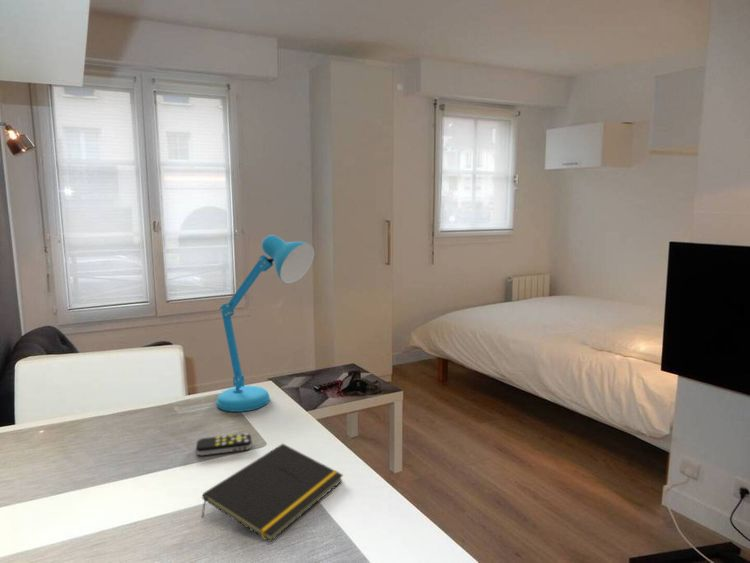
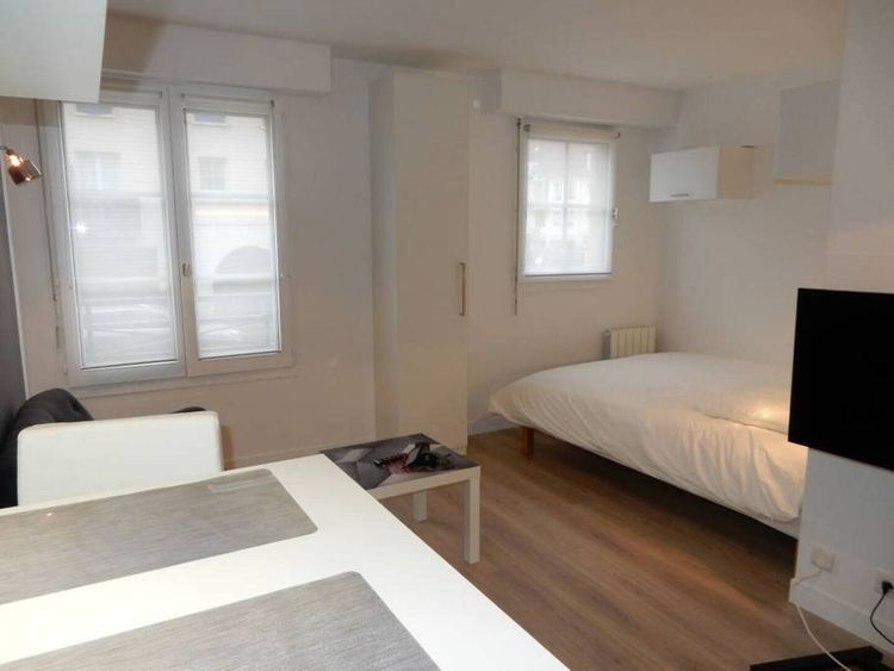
- desk lamp (232, 326)
- remote control (224, 443)
- notepad (277, 486)
